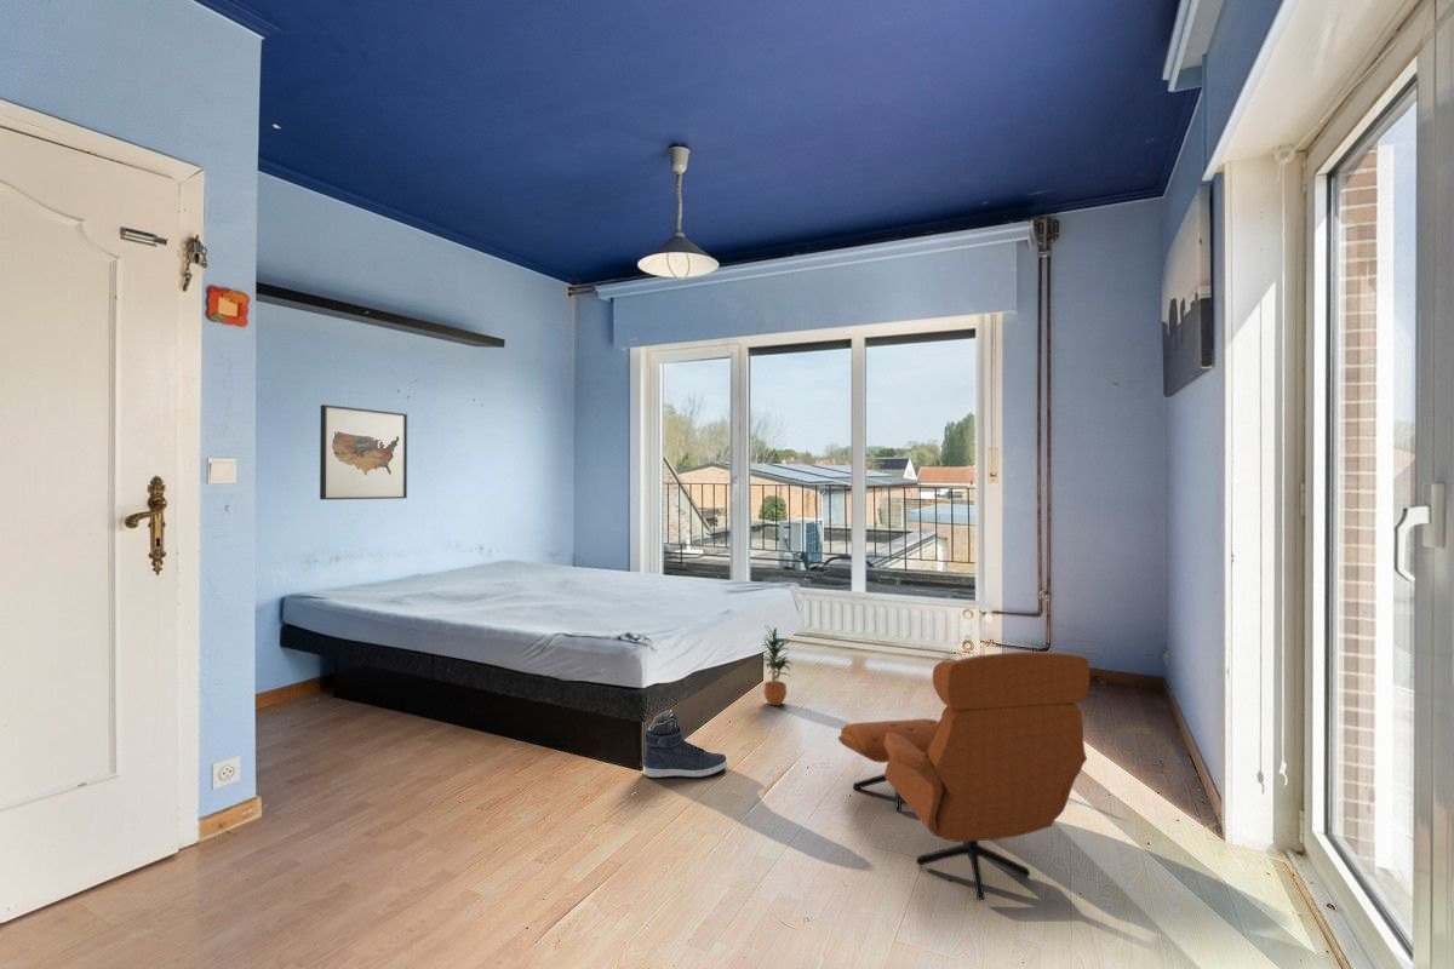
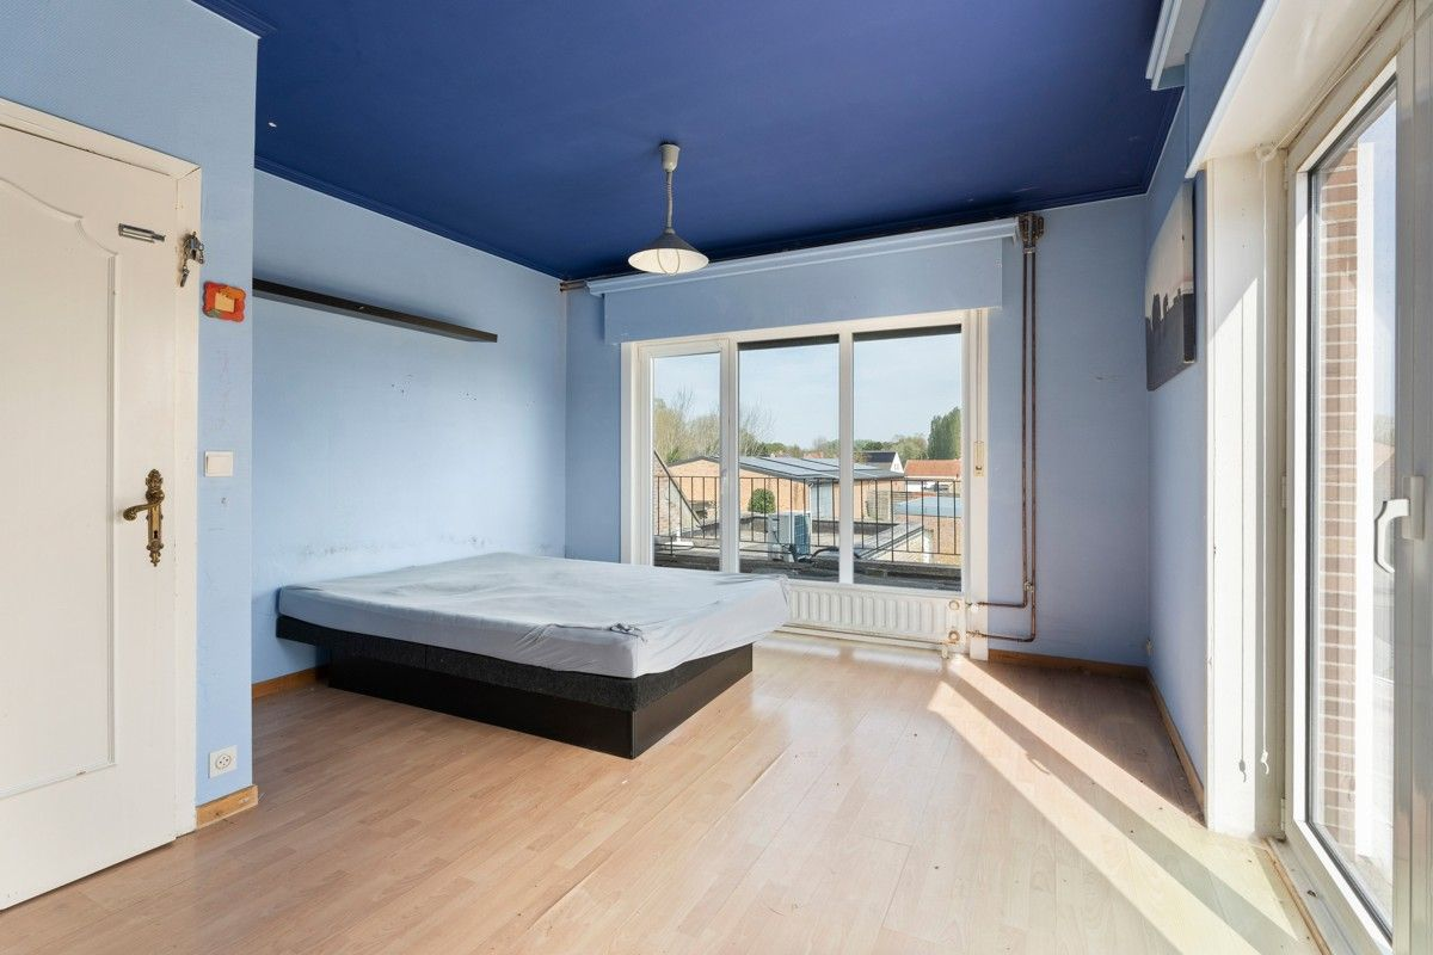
- potted plant (773, 663)
- lounge chair (937, 727)
- sneaker (685, 741)
- wall art (366, 454)
